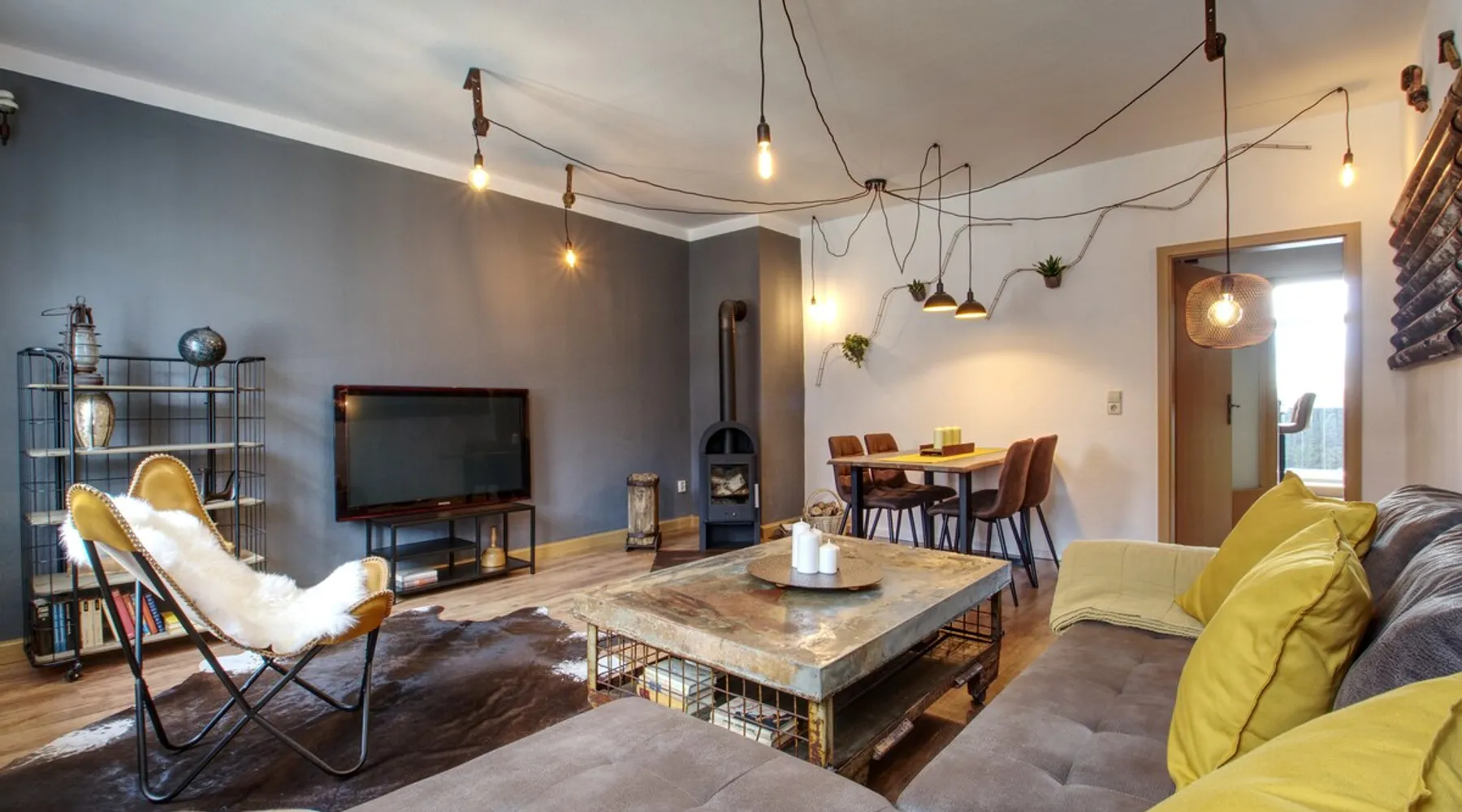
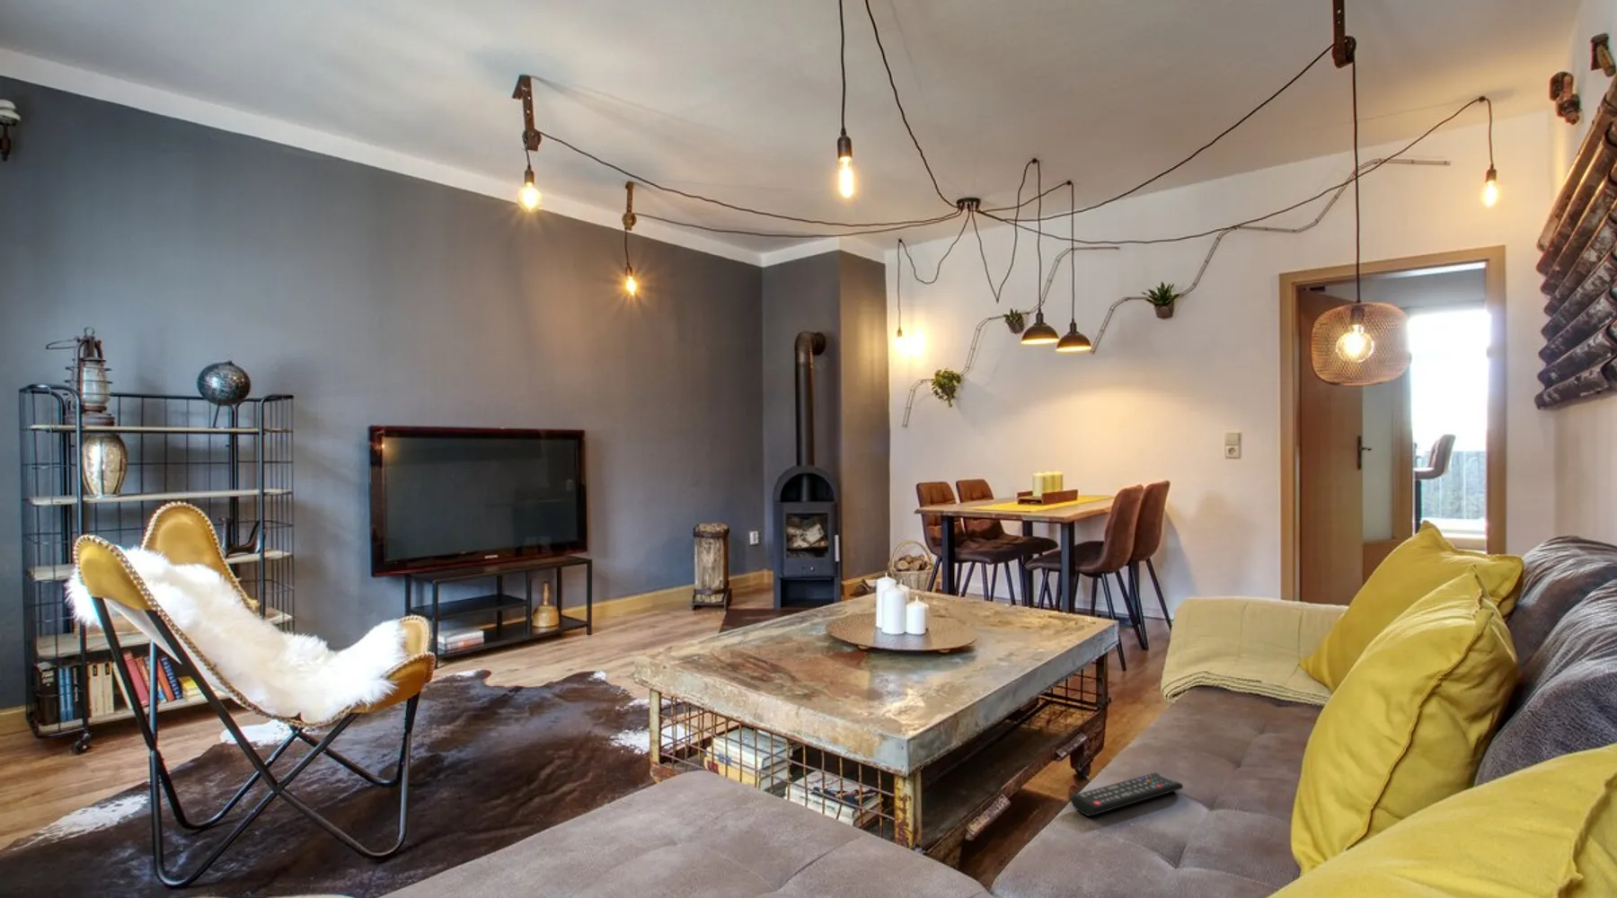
+ remote control (1127, 794)
